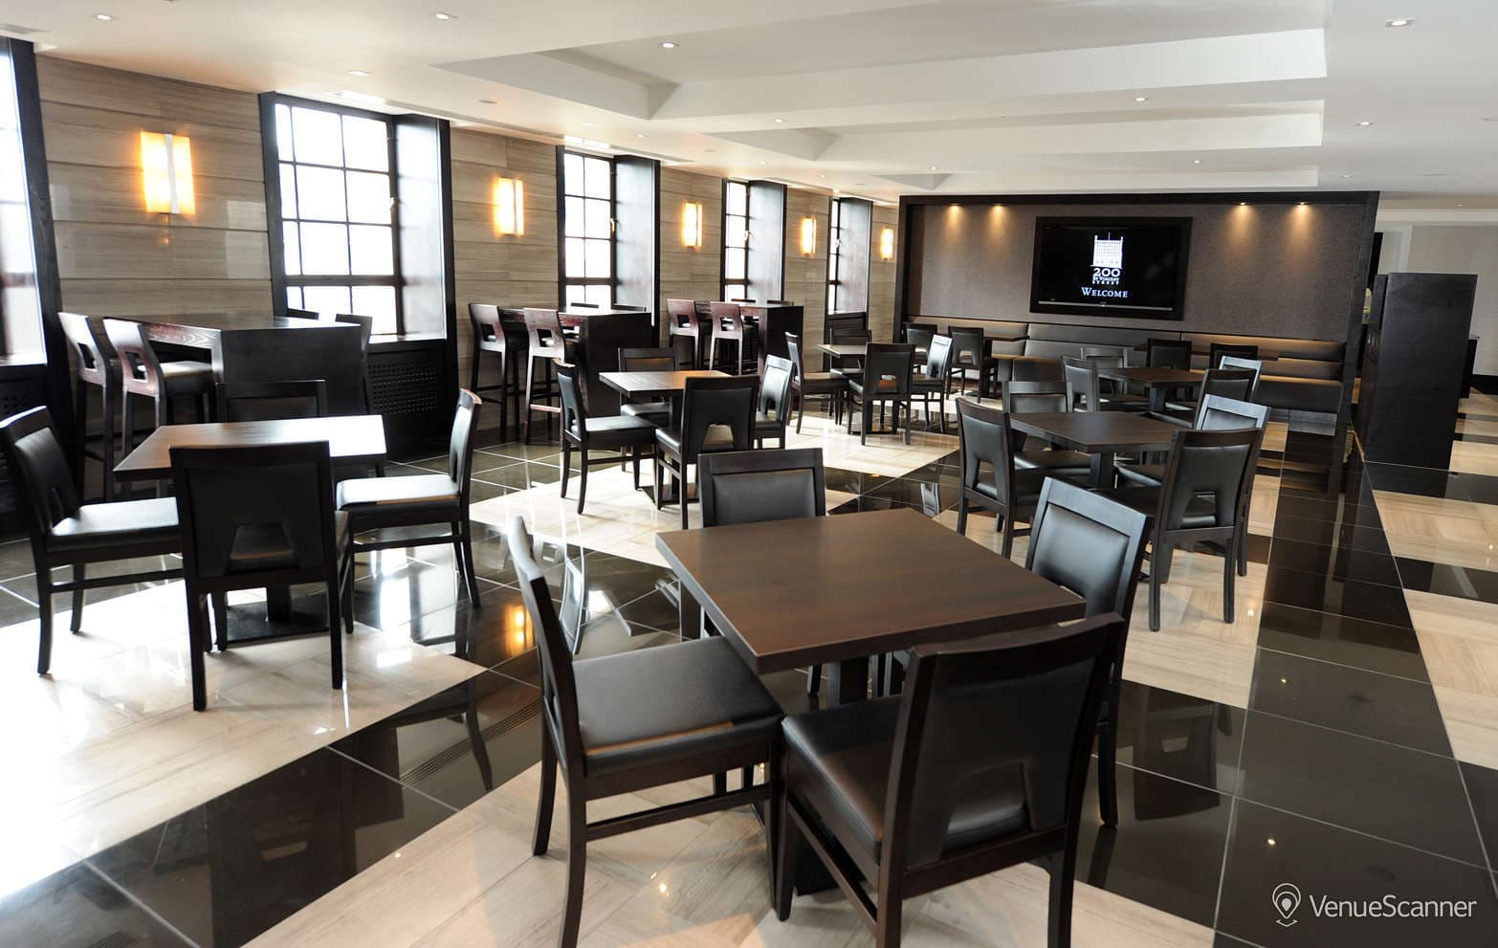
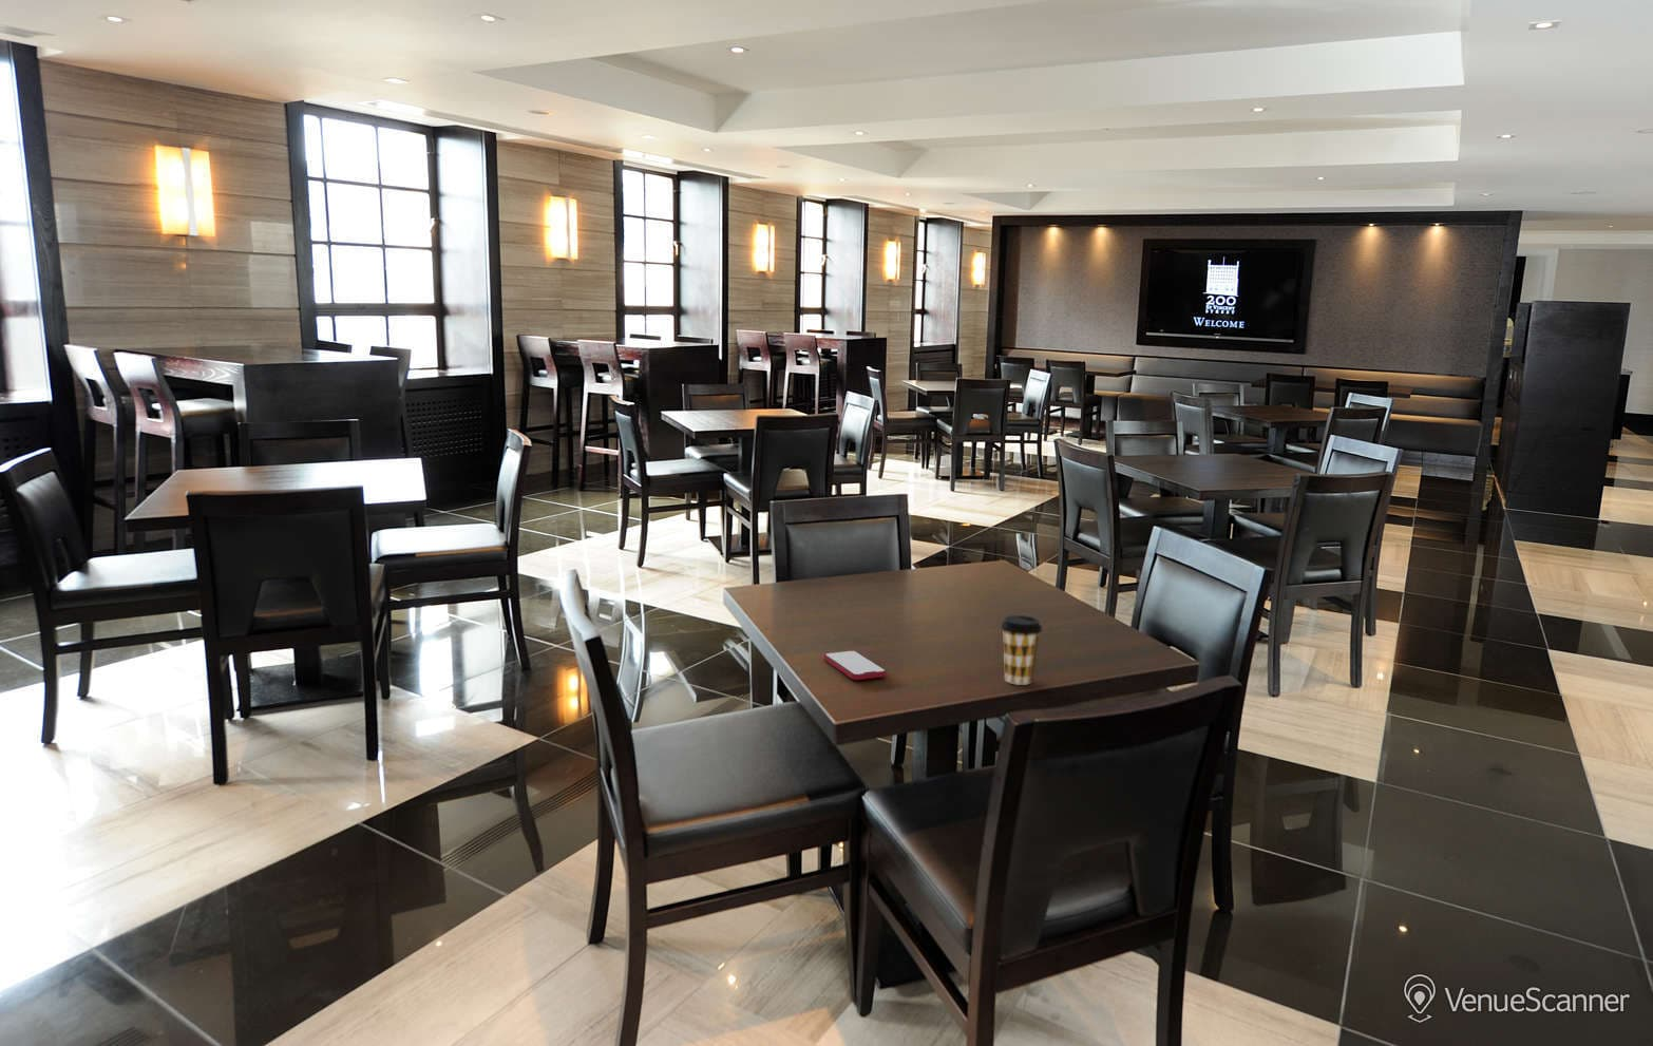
+ coffee cup (1019, 651)
+ smartphone (854, 664)
